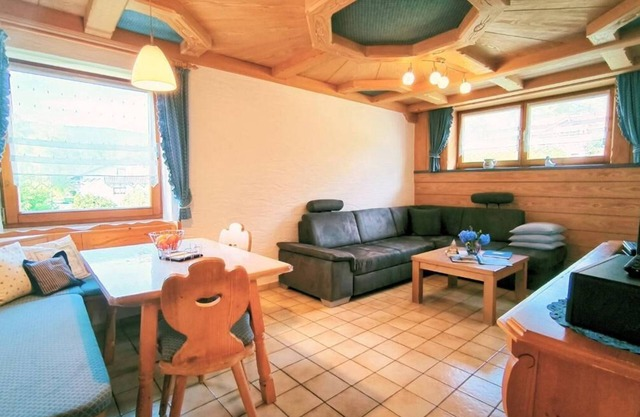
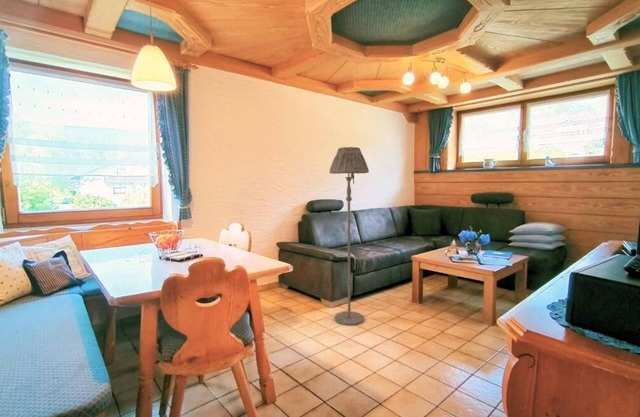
+ floor lamp (349, 235)
